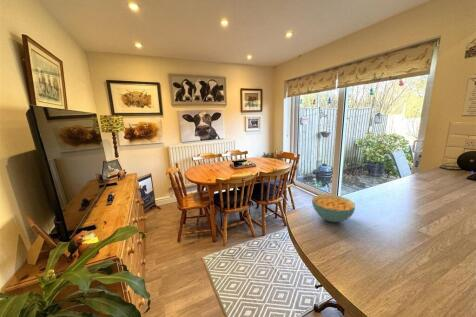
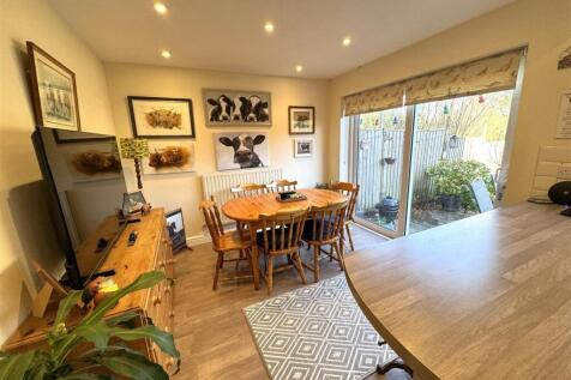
- cereal bowl (332, 210)
